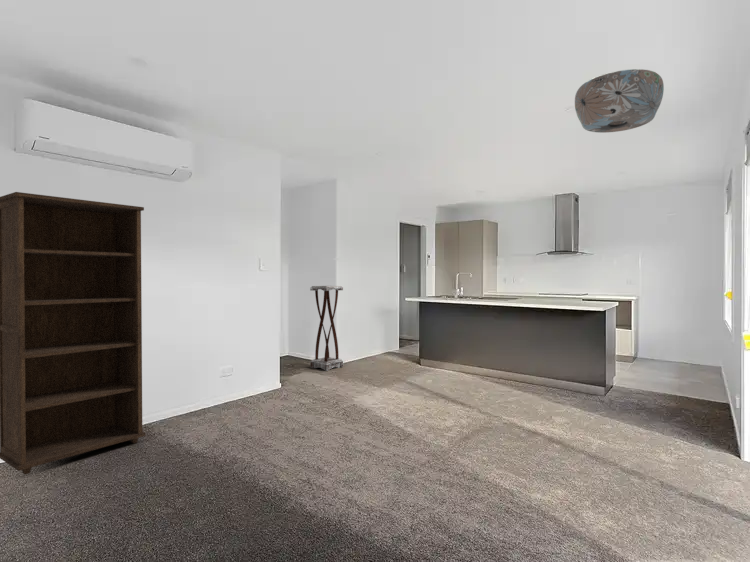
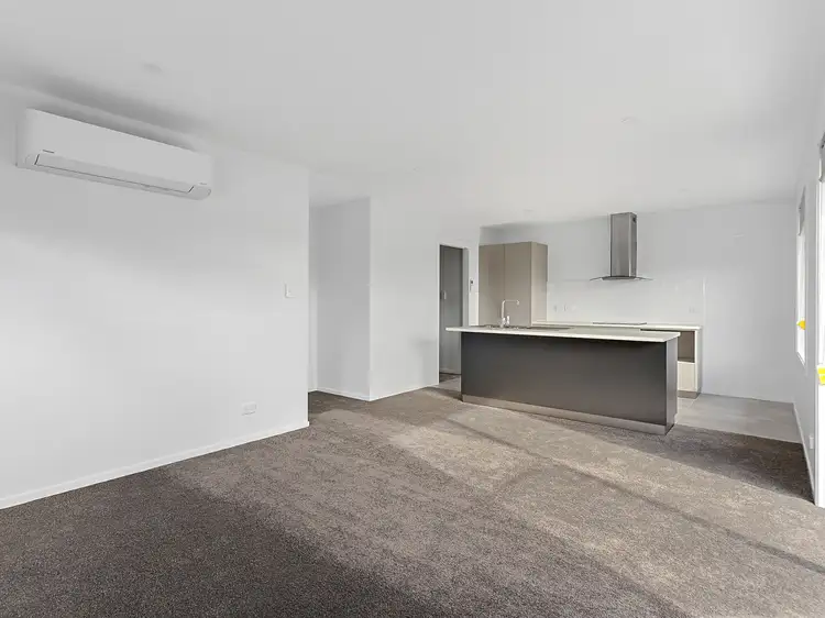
- ceiling light (617, 104)
- bookcase (74, 327)
- plant stand (323, 326)
